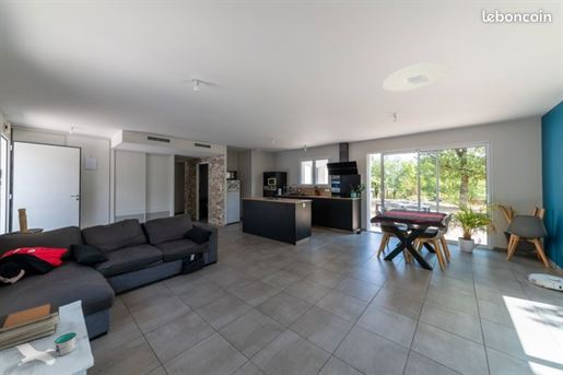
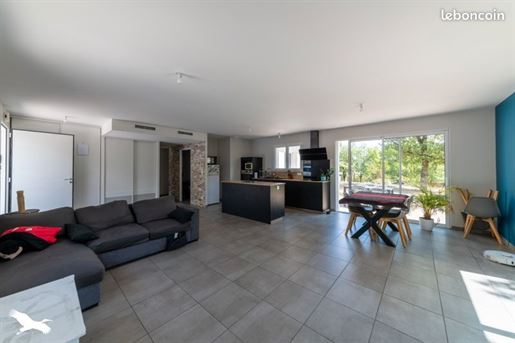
- mug (64, 343)
- book stack (27, 325)
- ceiling light (413, 75)
